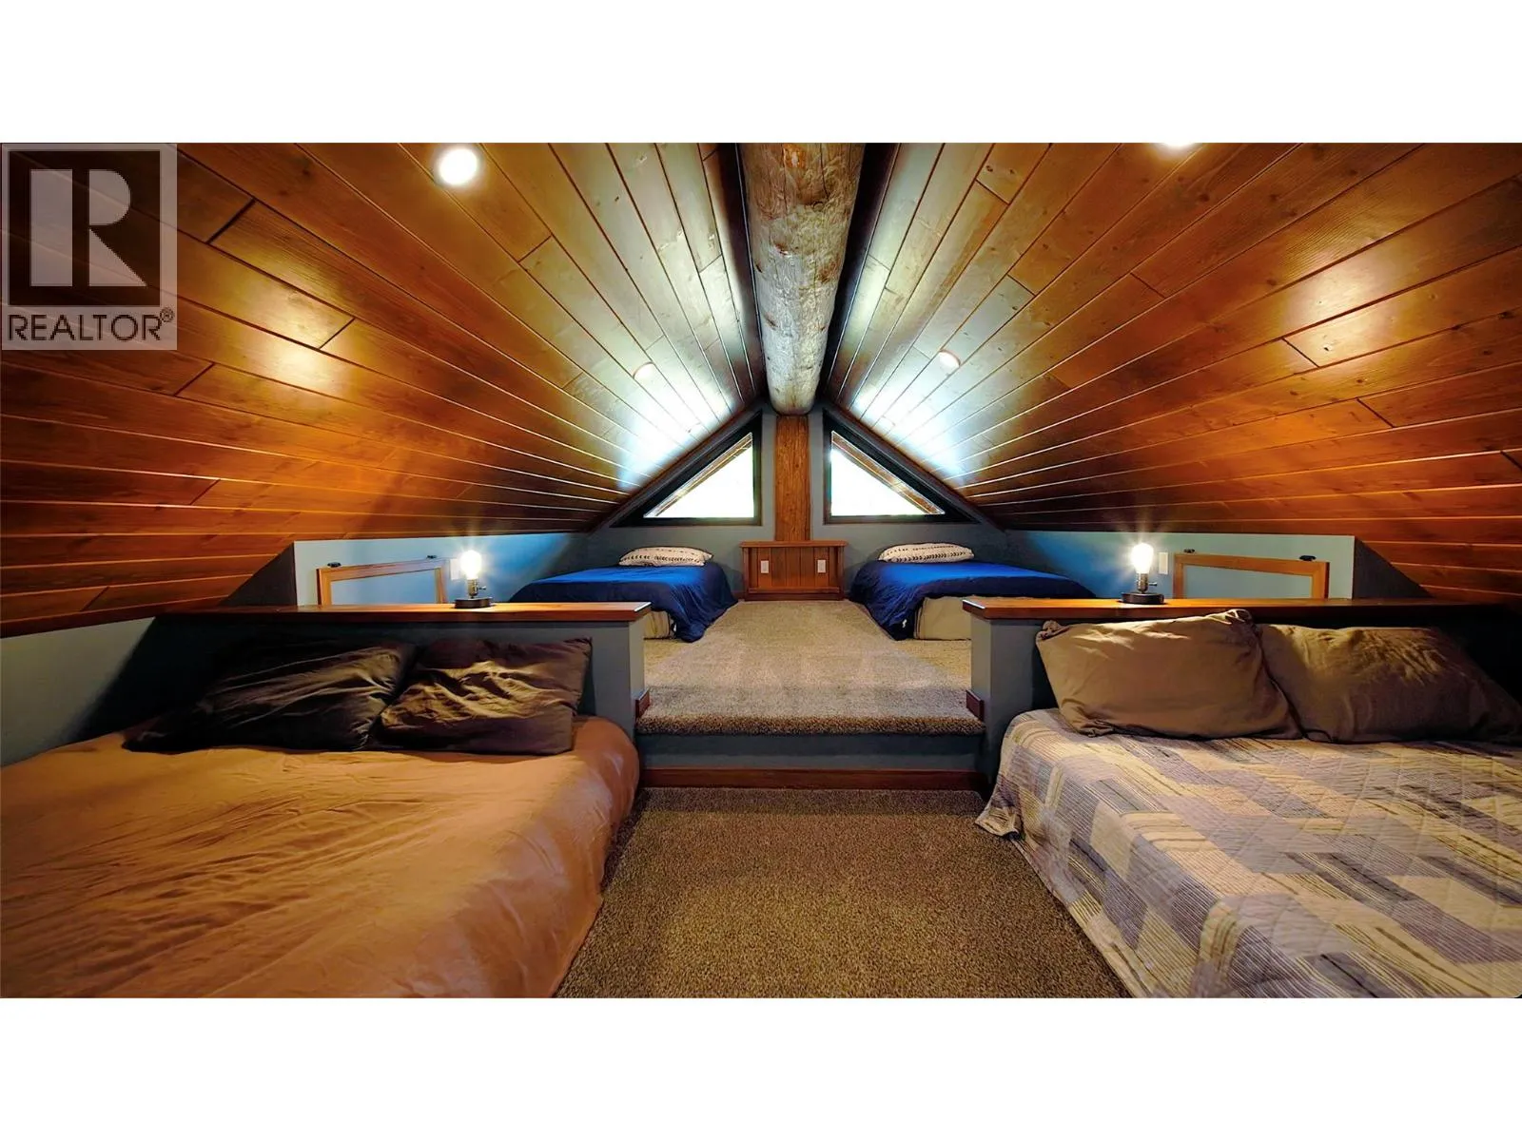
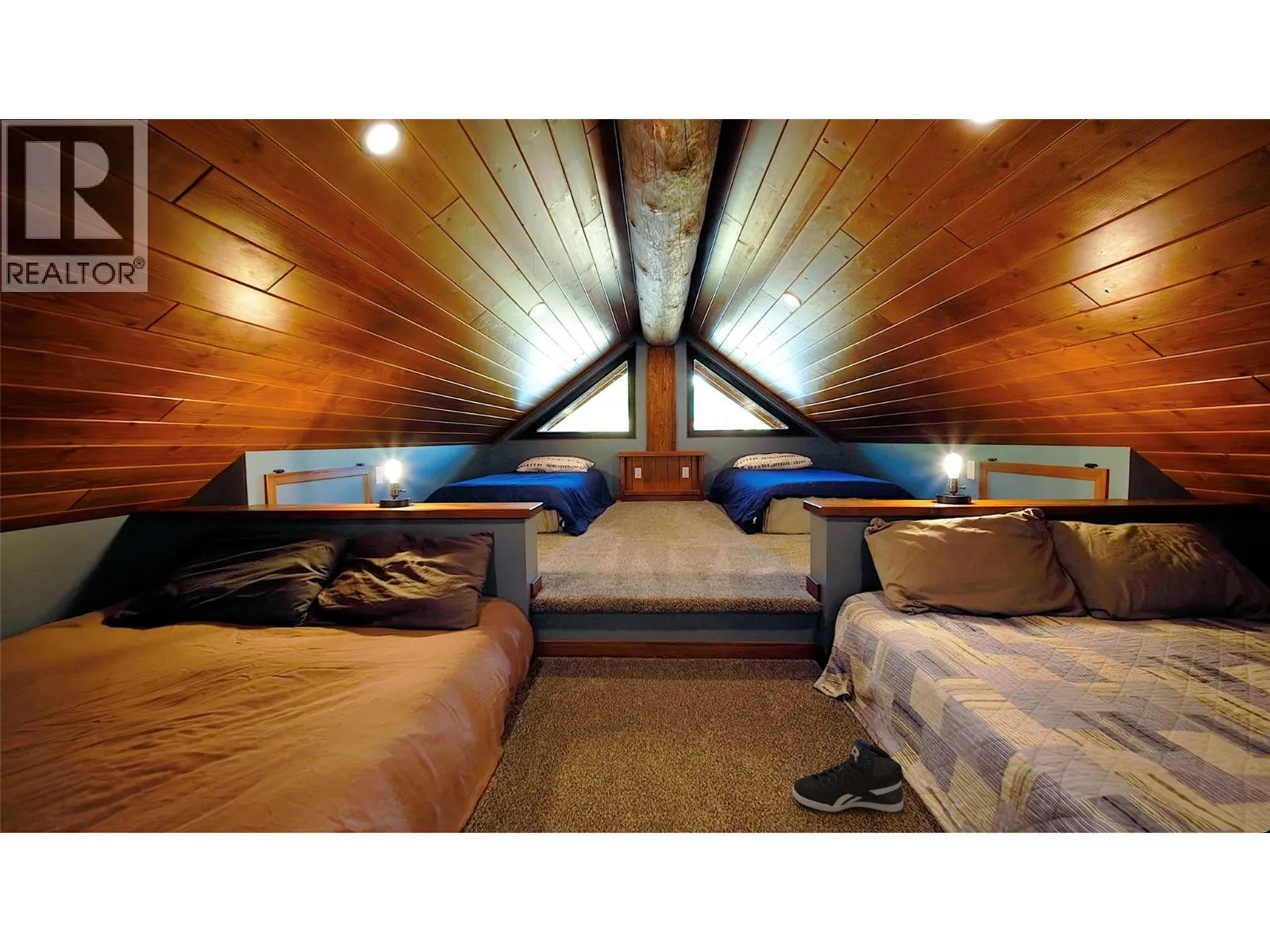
+ sneaker (845, 770)
